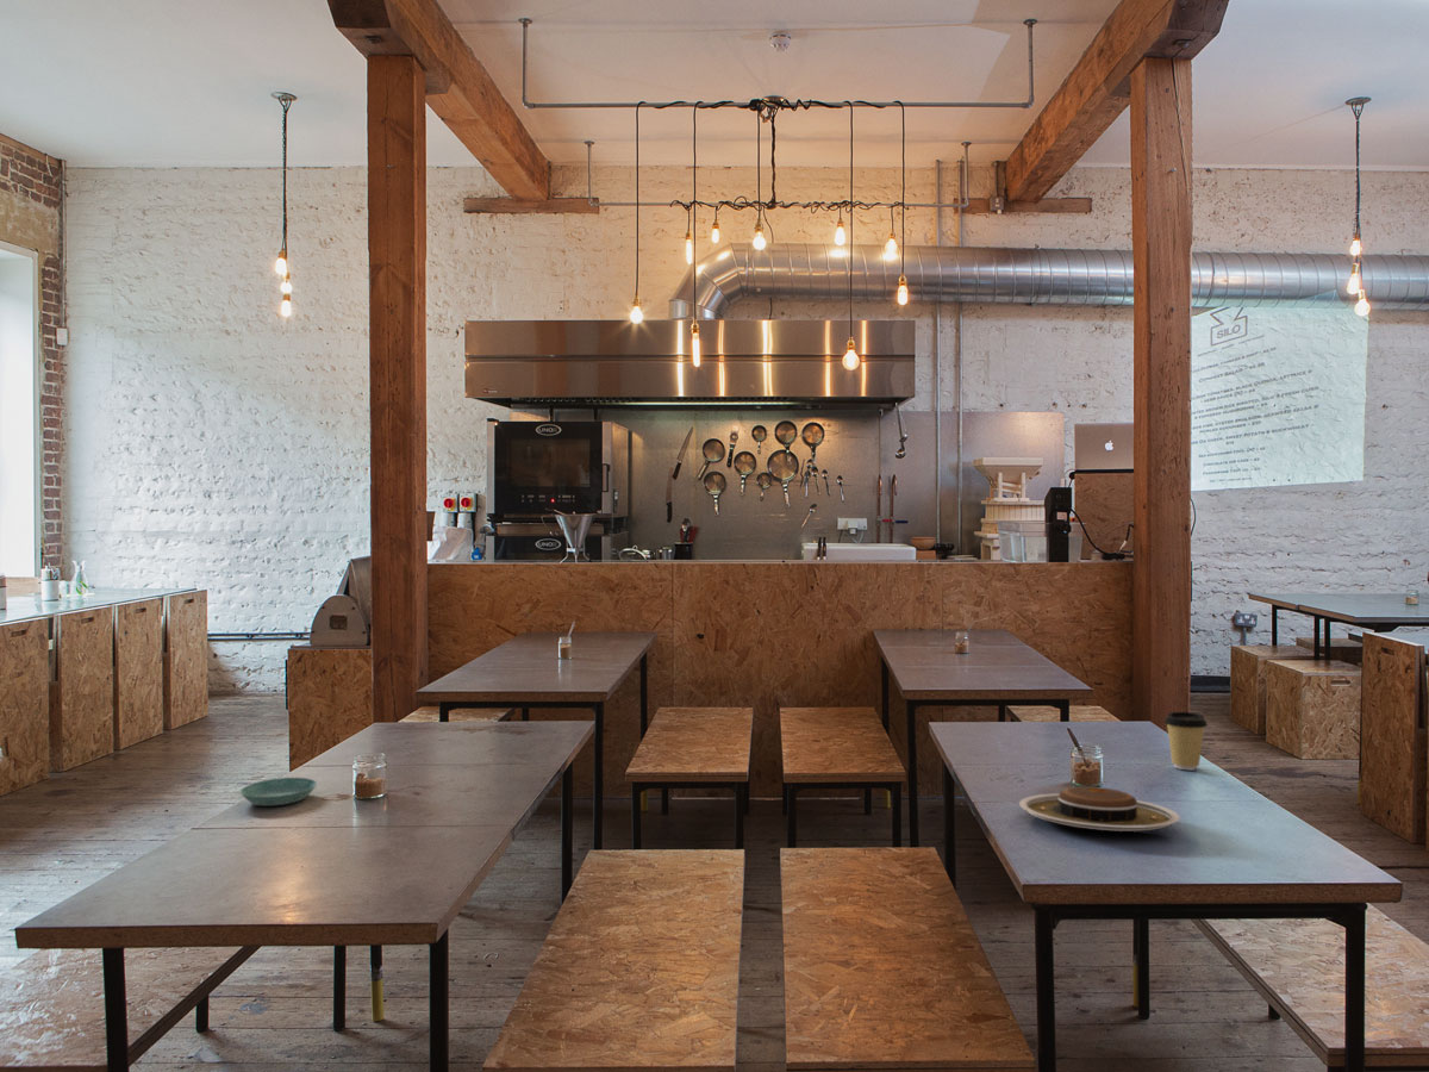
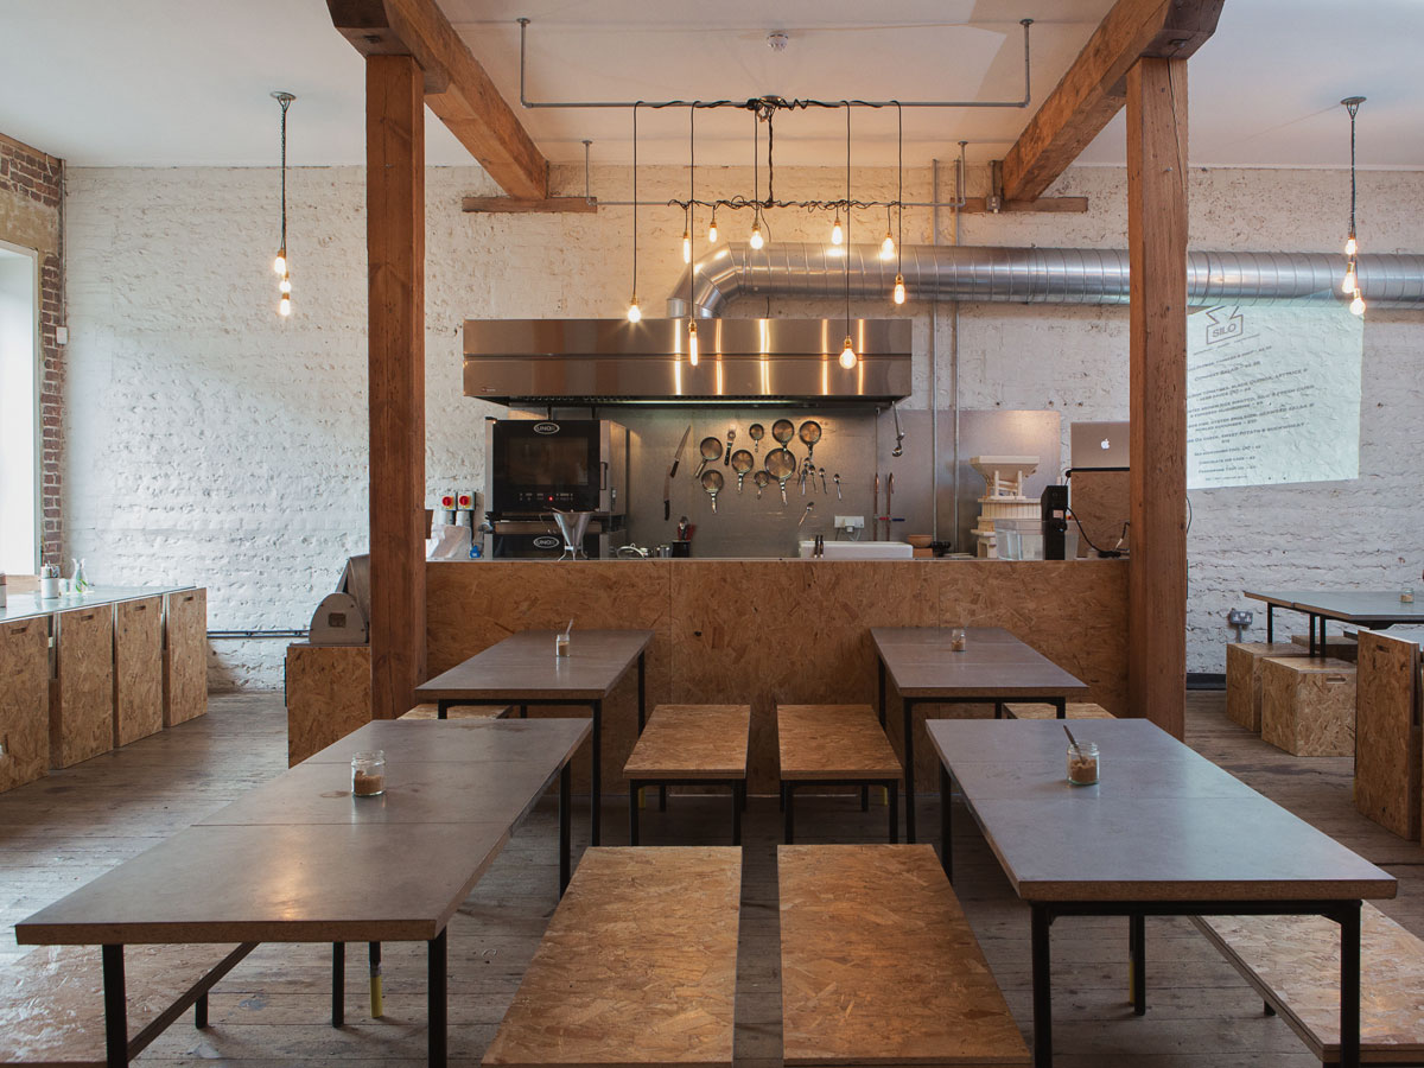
- plate (1097, 806)
- saucer (279, 792)
- coffee cup (1185, 741)
